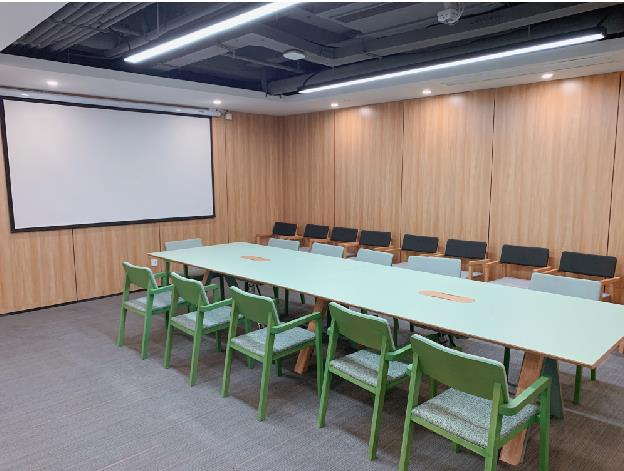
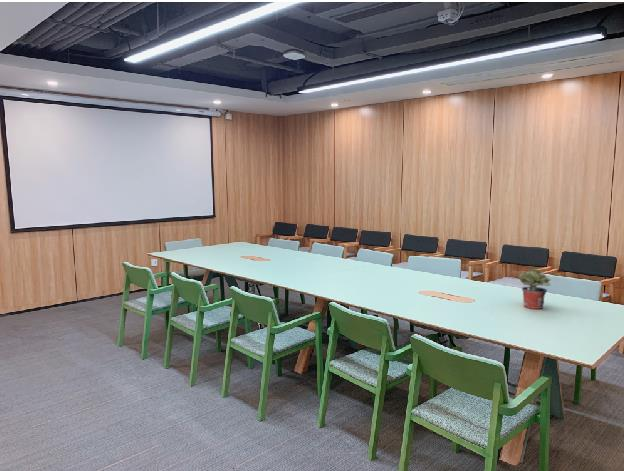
+ potted plant (534, 288)
